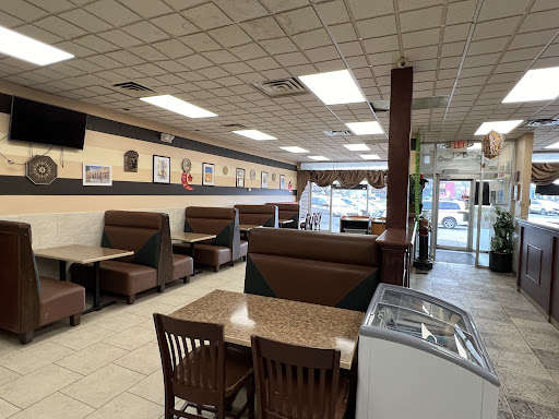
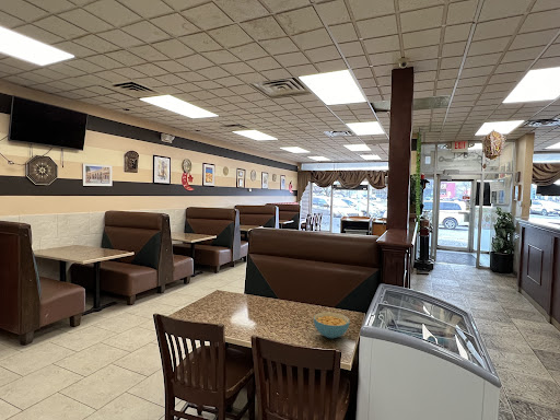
+ cereal bowl (330, 327)
